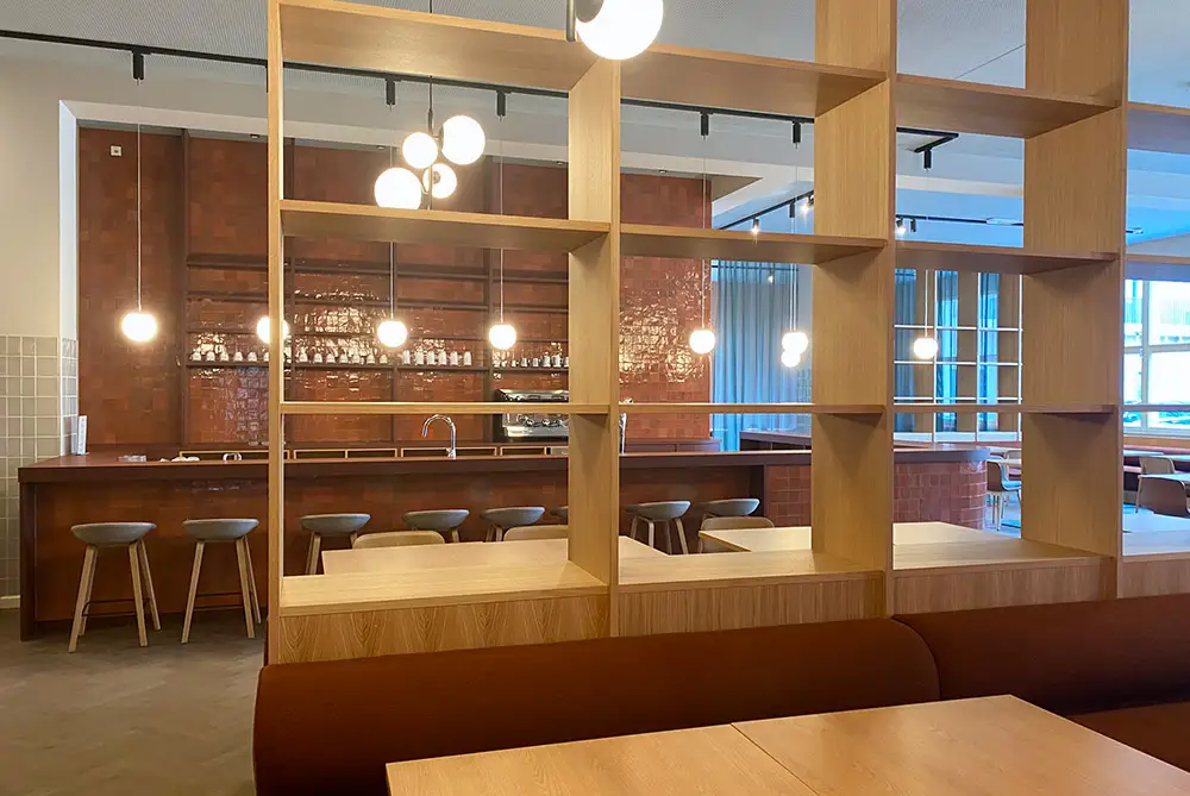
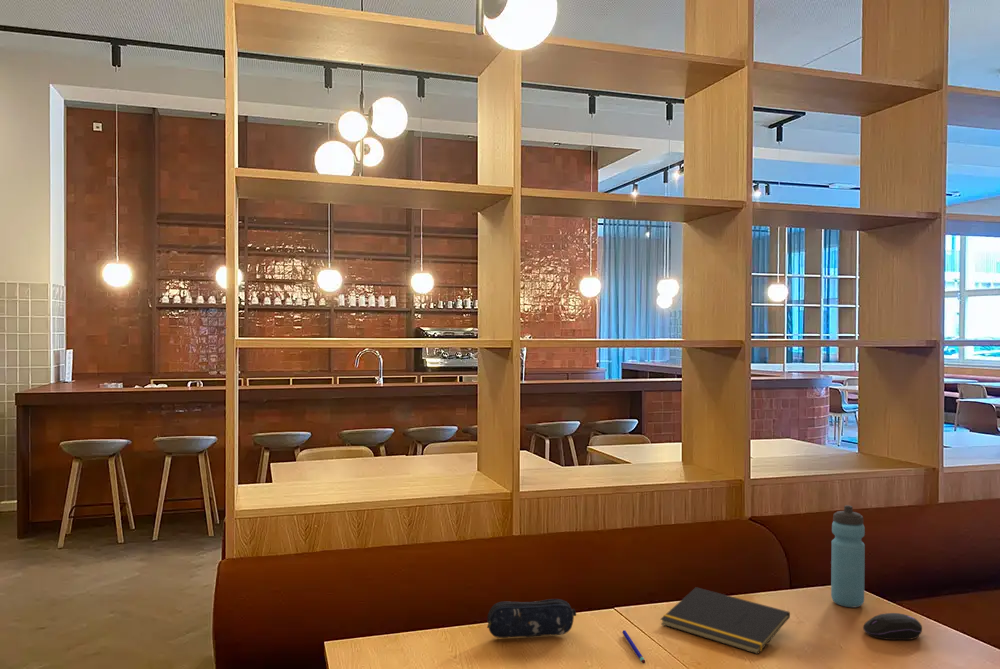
+ water bottle (847, 554)
+ pen (633, 646)
+ computer mouse (892, 624)
+ notepad (724, 618)
+ pencil case (530, 618)
